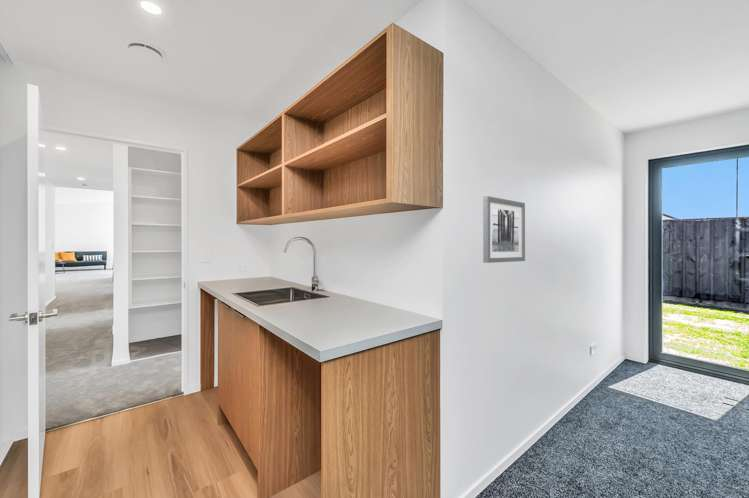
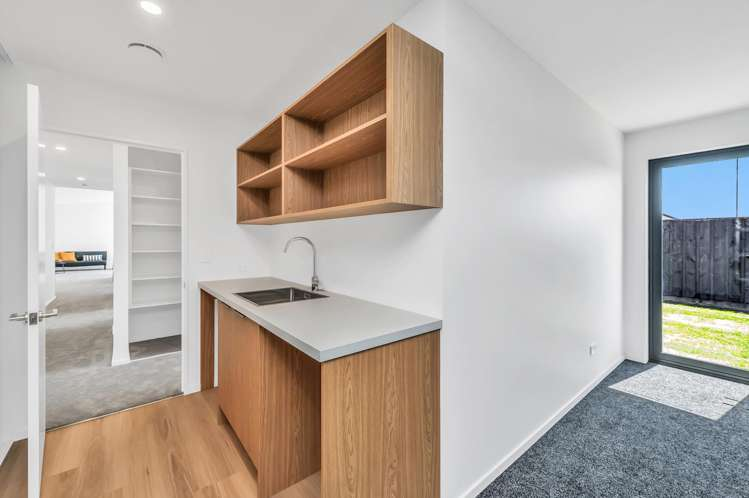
- wall art (505, 230)
